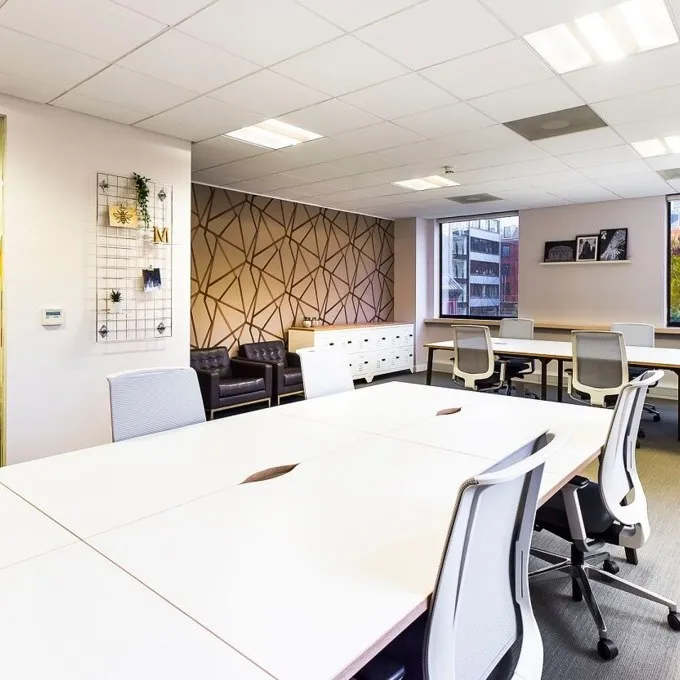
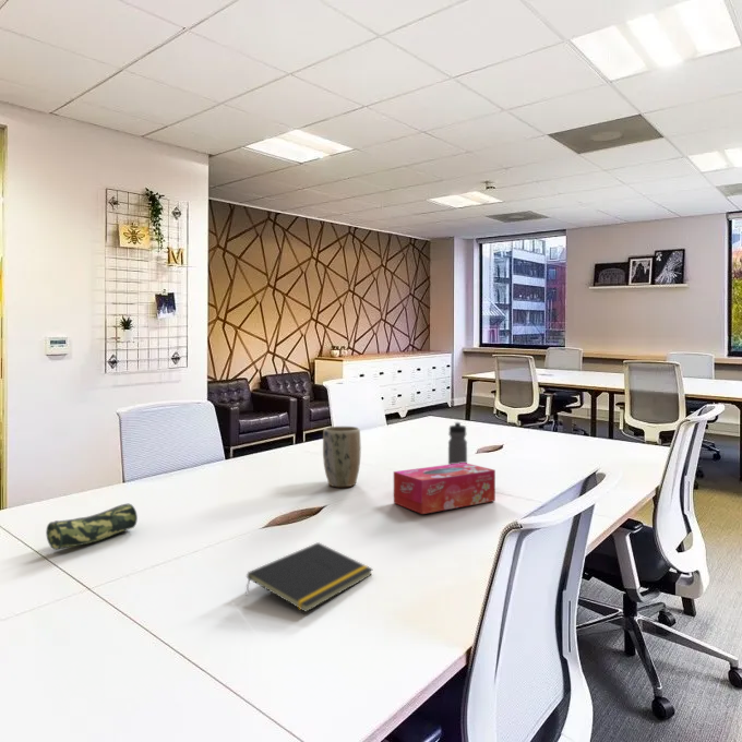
+ tissue box (444, 486)
+ pencil case (92, 526)
+ water bottle (457, 447)
+ plant pot (342, 456)
+ notepad (312, 573)
